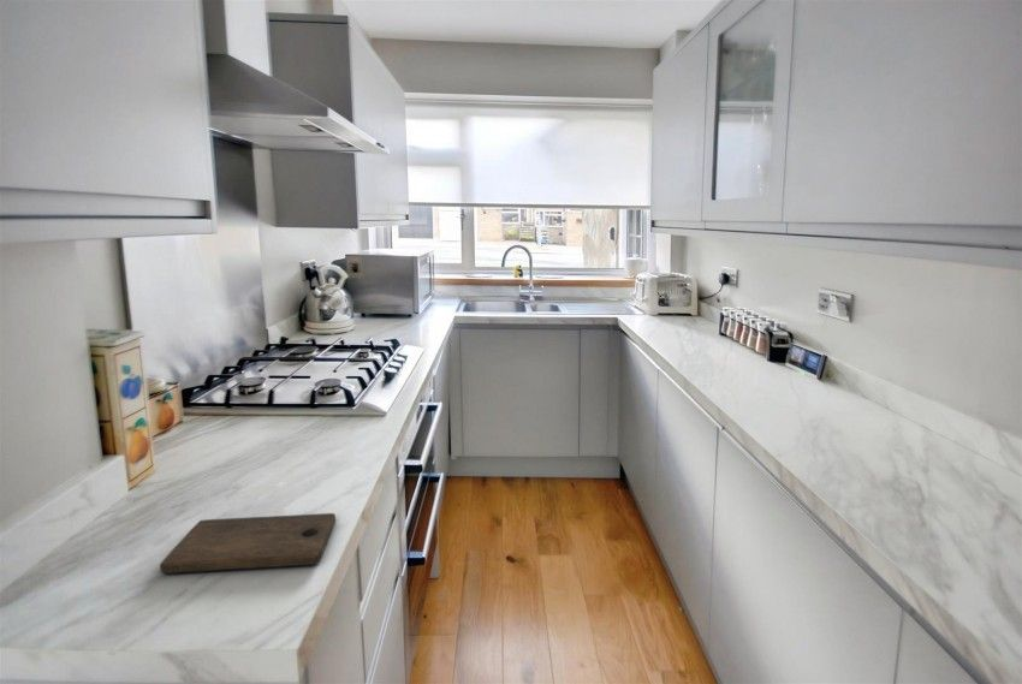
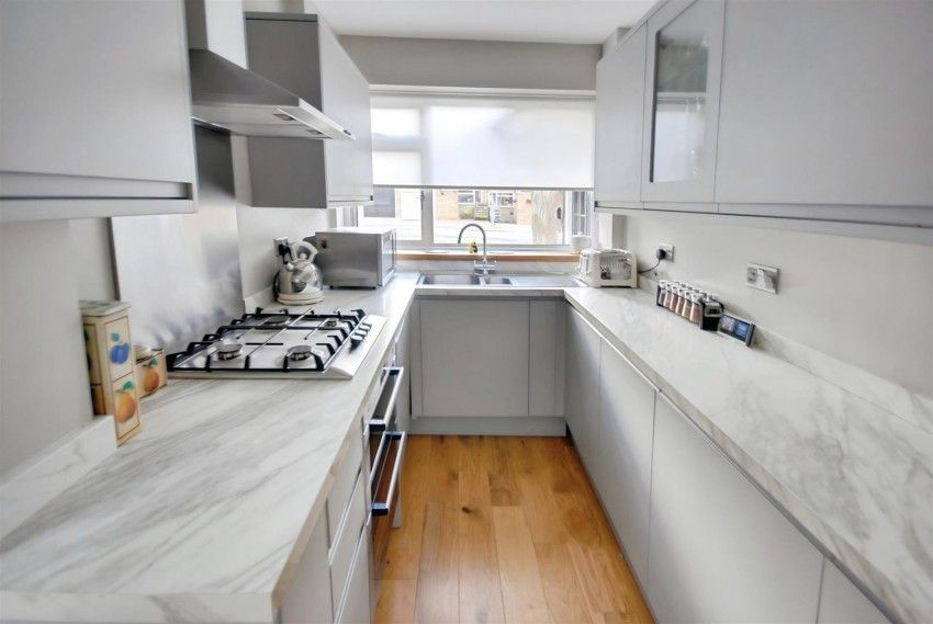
- cutting board (255, 540)
